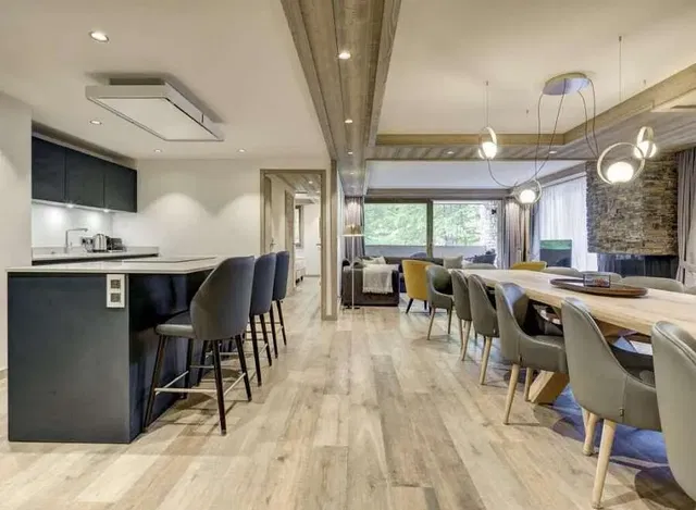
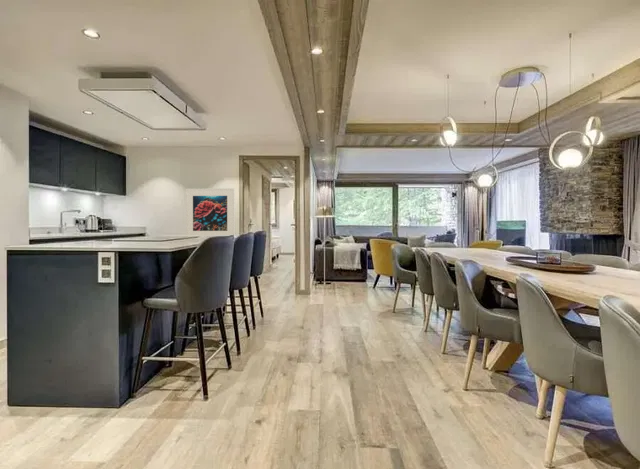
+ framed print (210, 213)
